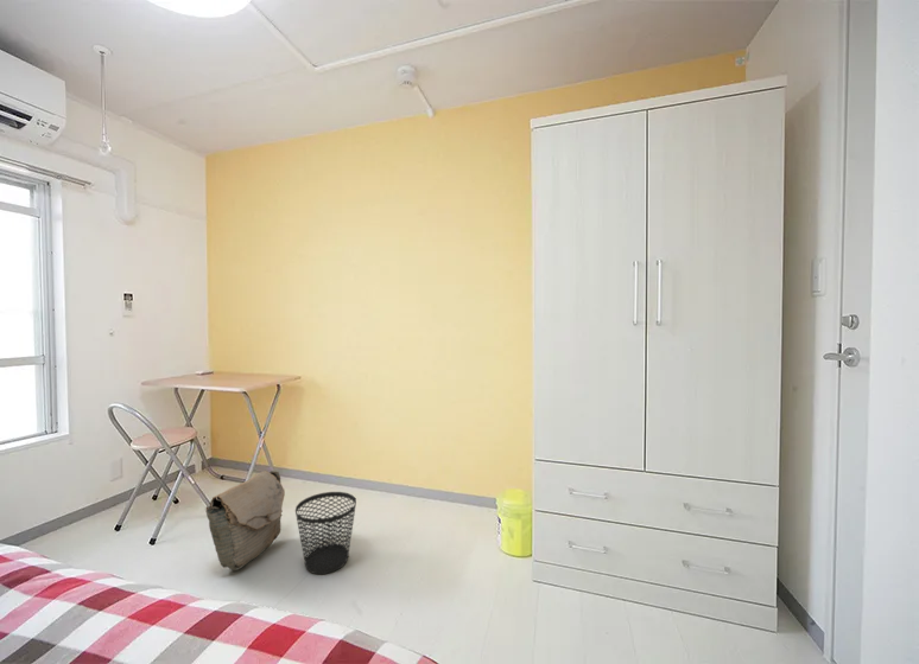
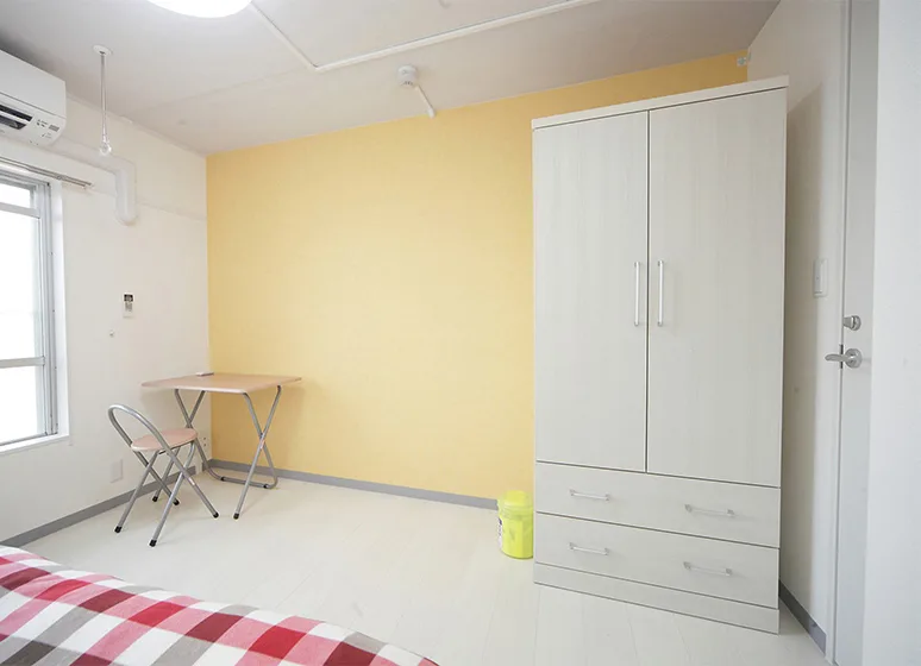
- wastebasket (327, 532)
- bag (249, 519)
